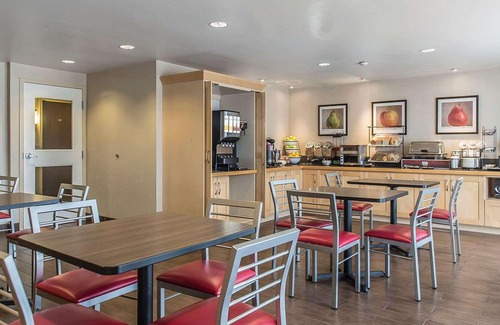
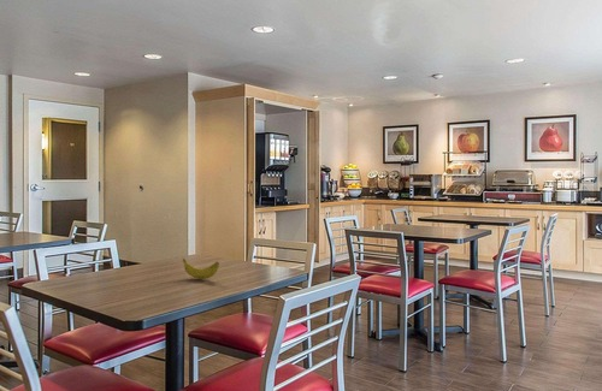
+ banana (200, 268)
